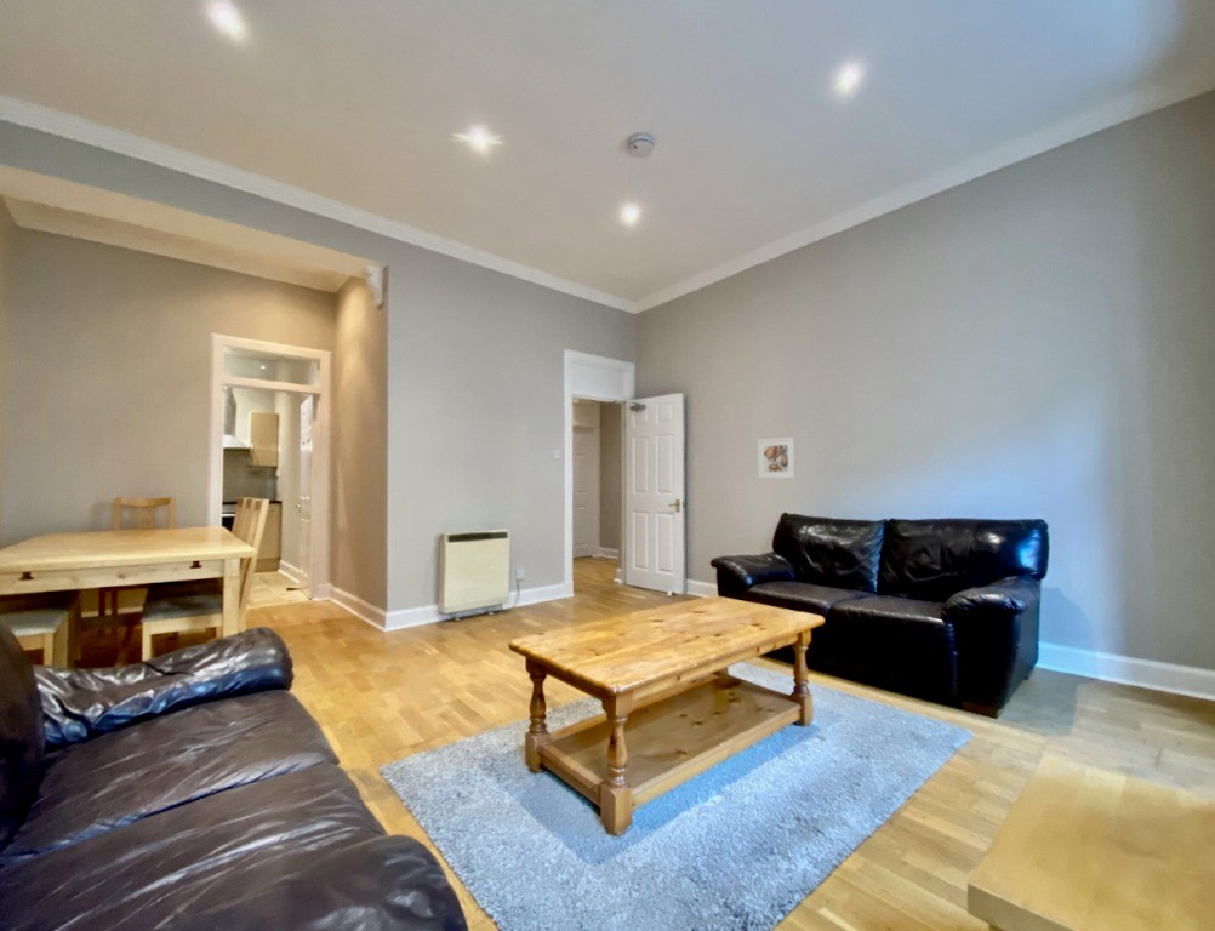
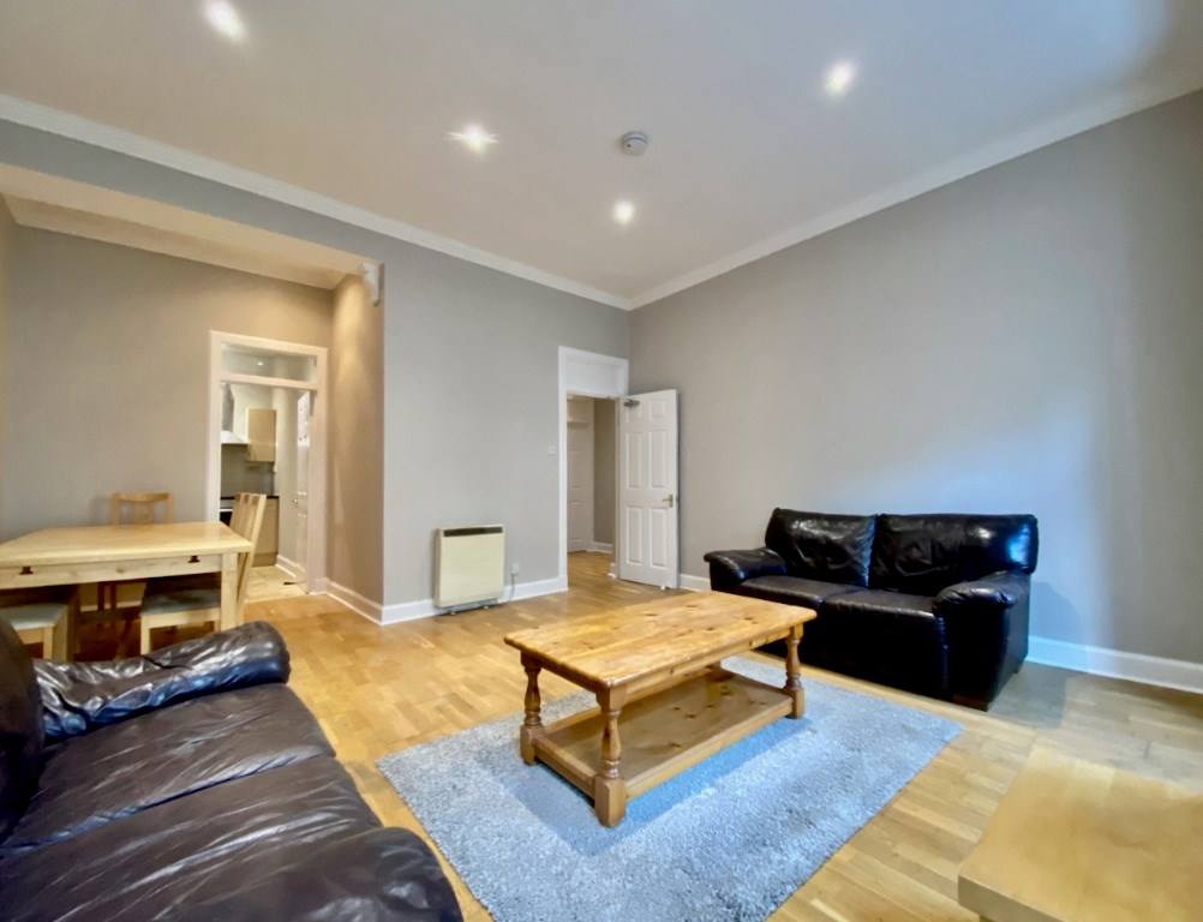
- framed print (775, 458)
